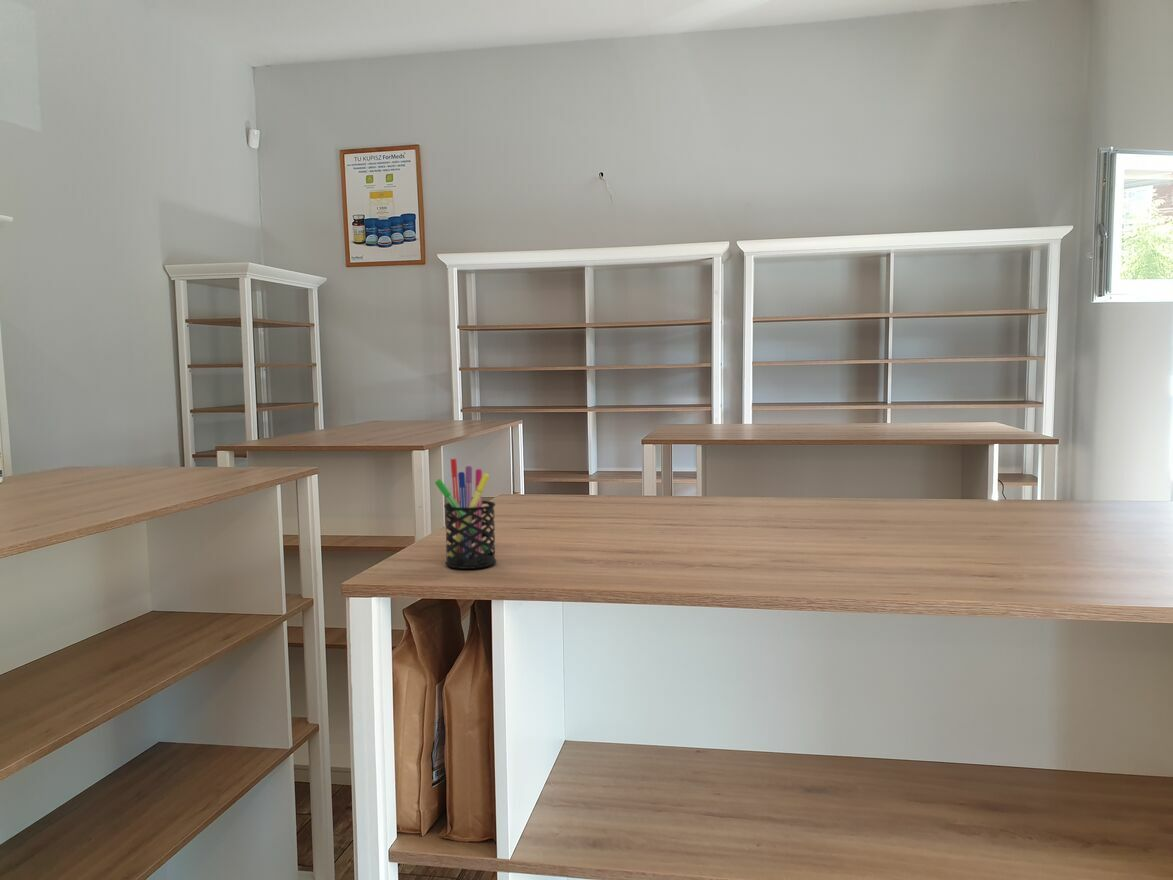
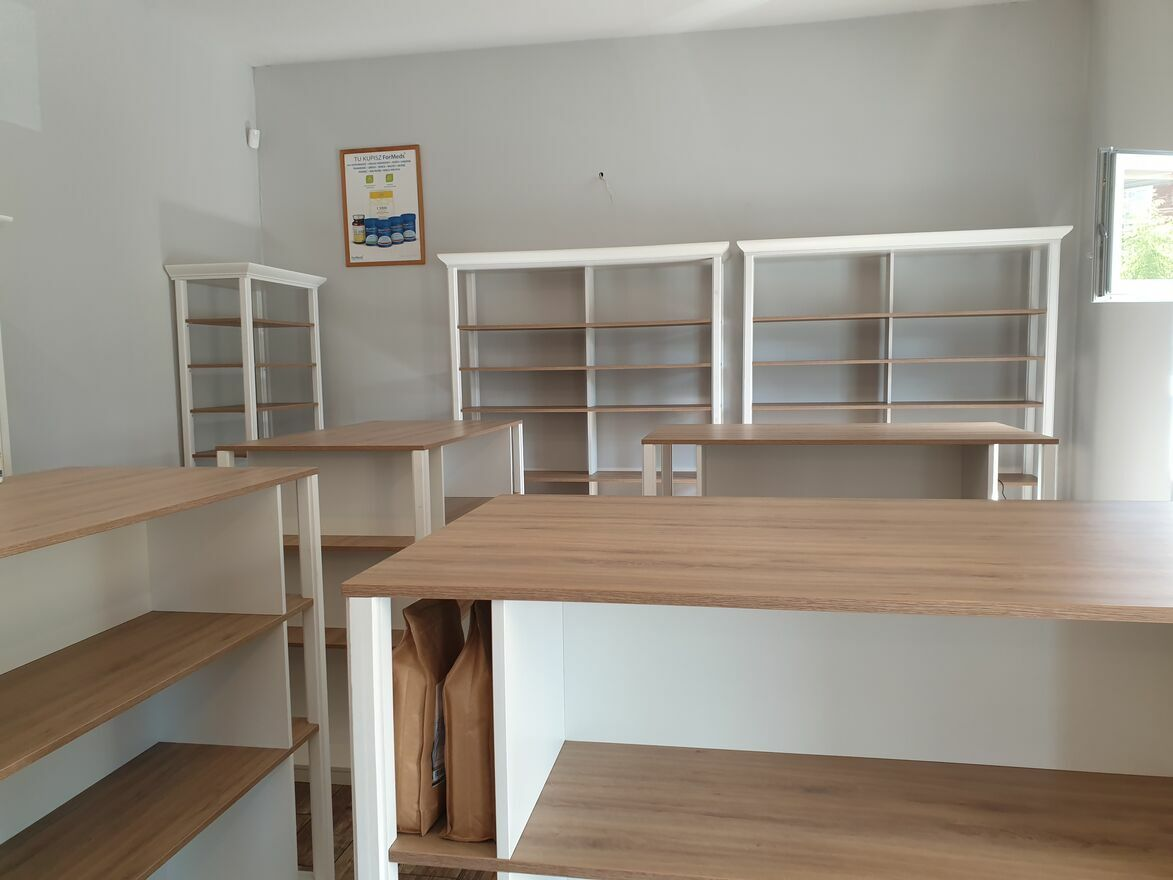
- pen holder (463, 512)
